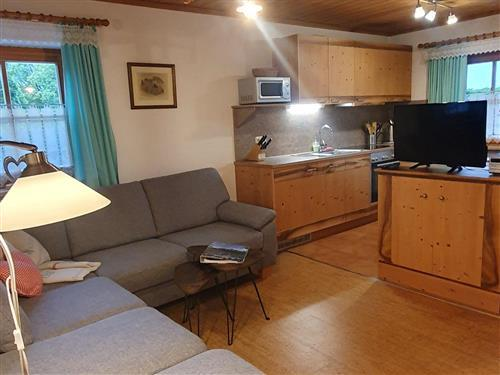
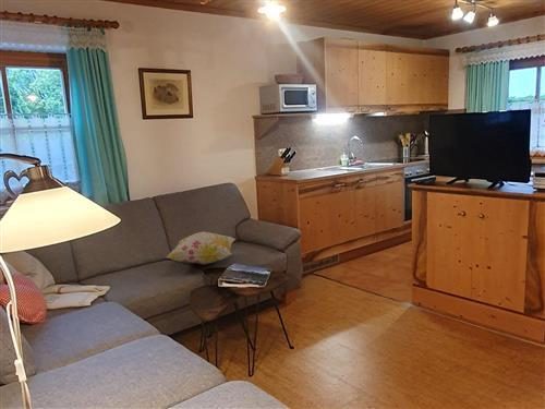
+ decorative pillow (203, 248)
